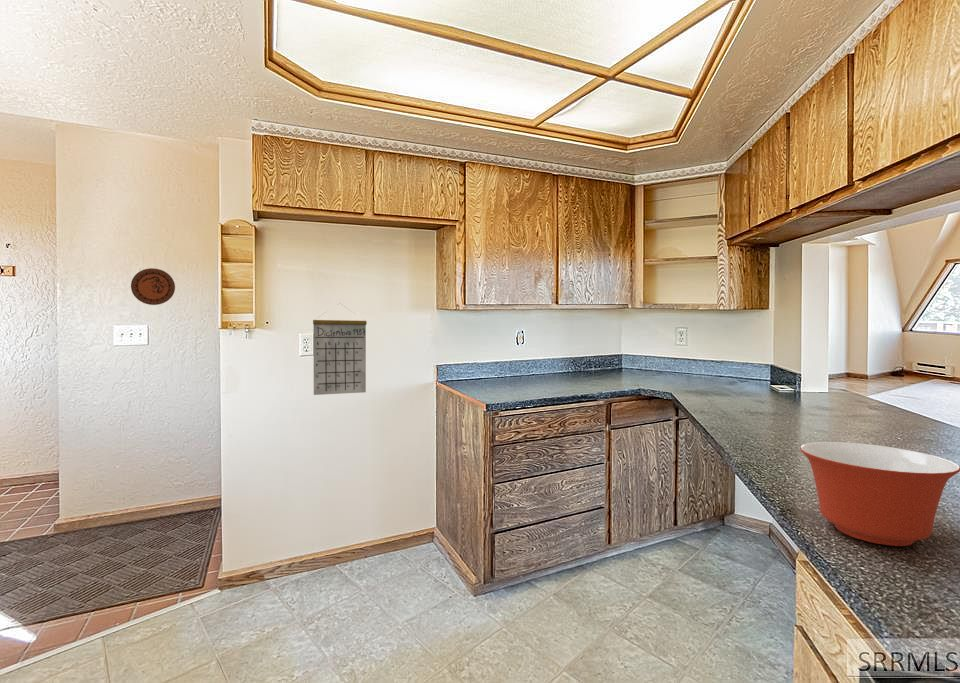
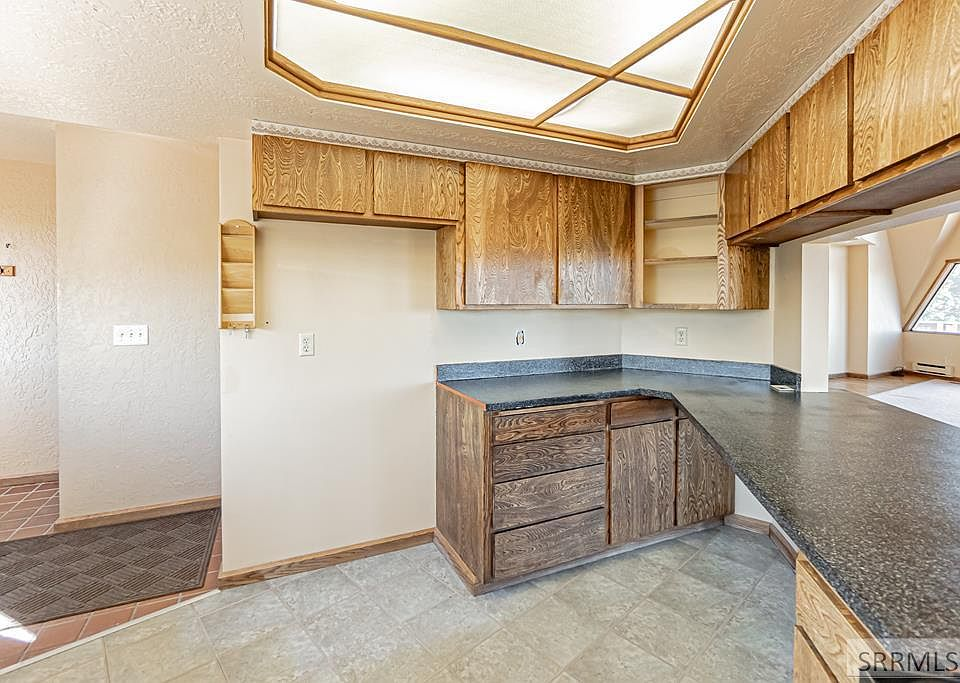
- calendar (340, 348)
- decorative plate (153, 286)
- mixing bowl (873, 493)
